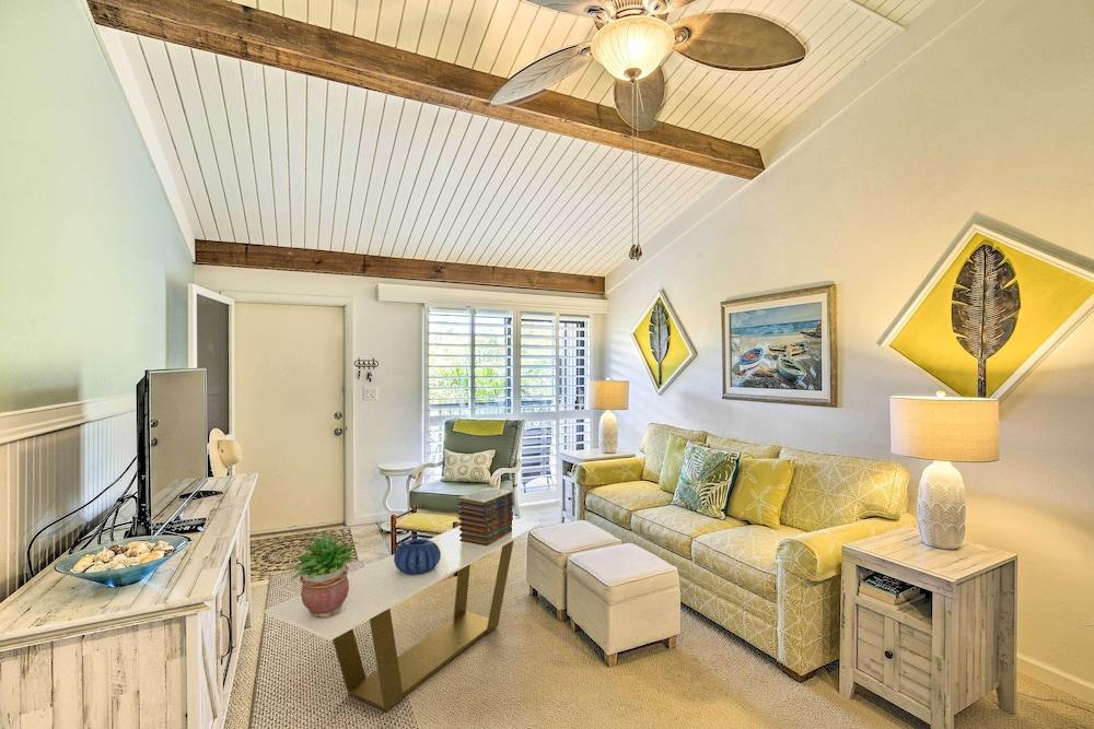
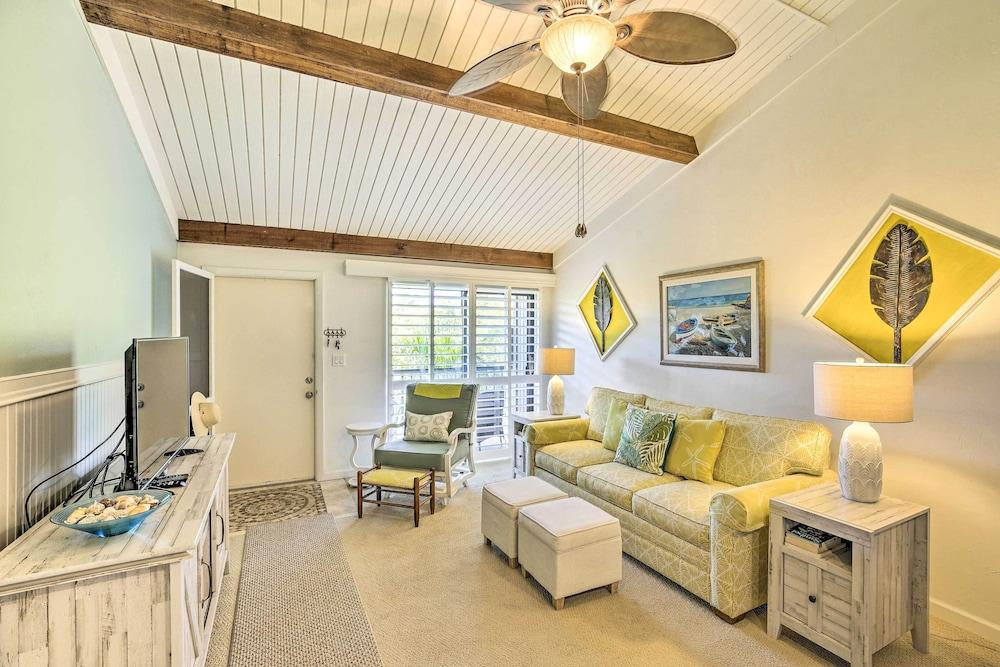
- coffee table (422, 589)
- book stack (486, 514)
- decorative bowl (417, 554)
- potted plant (324, 572)
